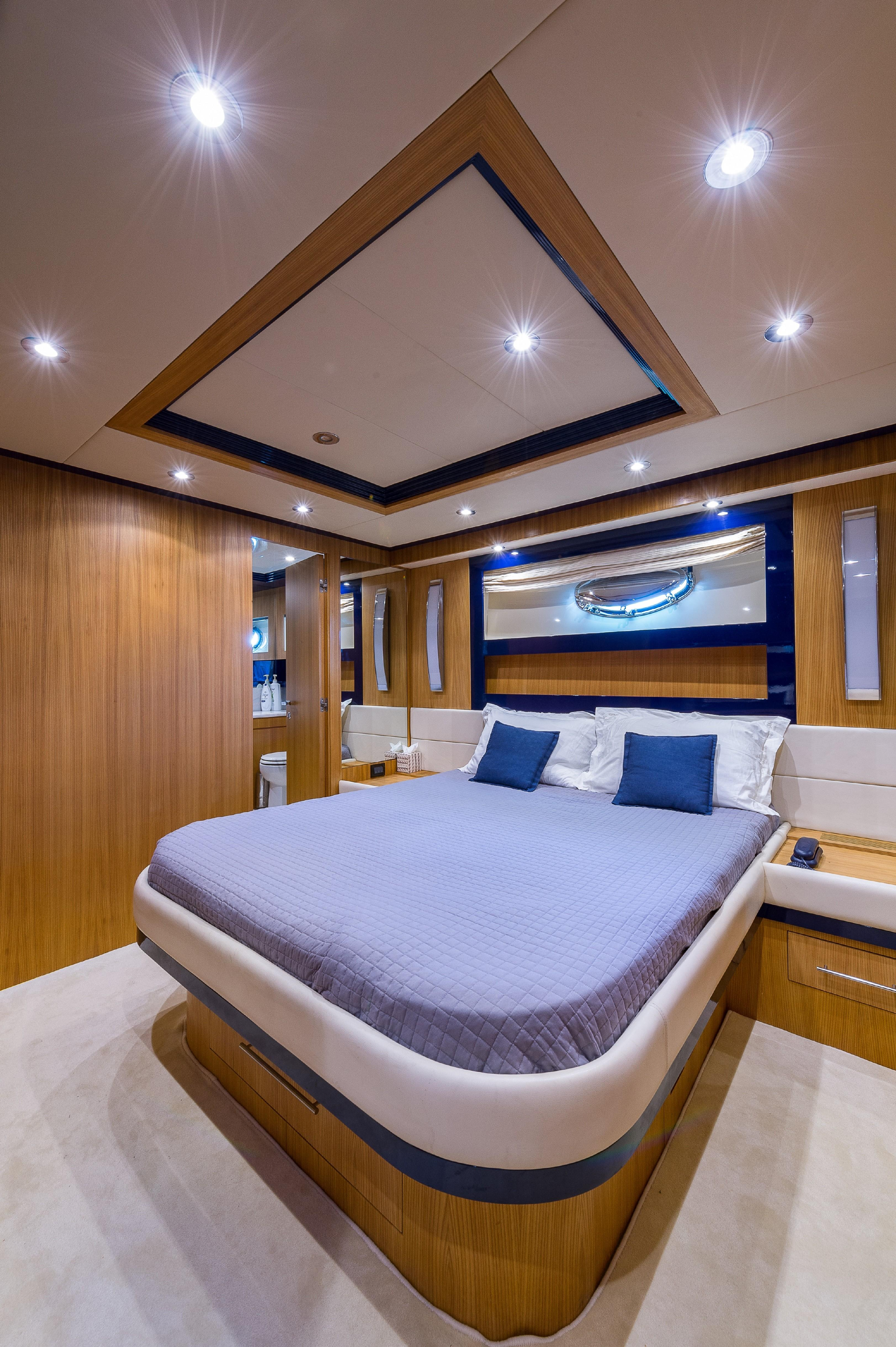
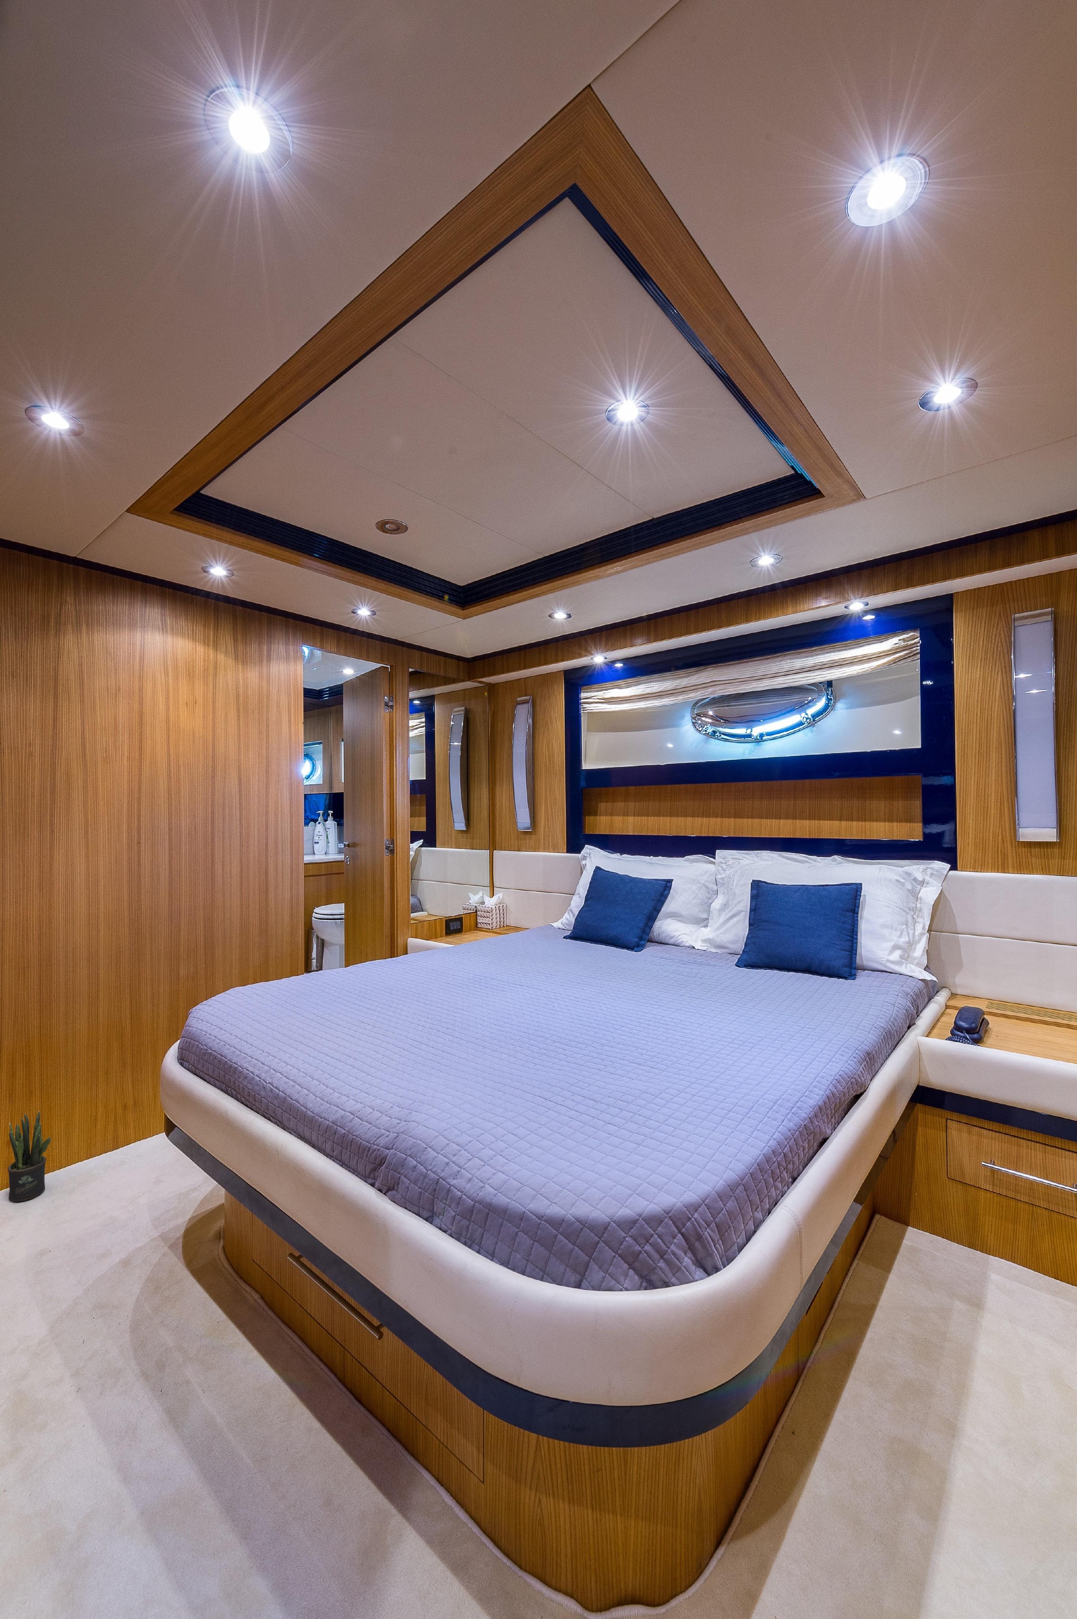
+ potted plant (29, 1155)
